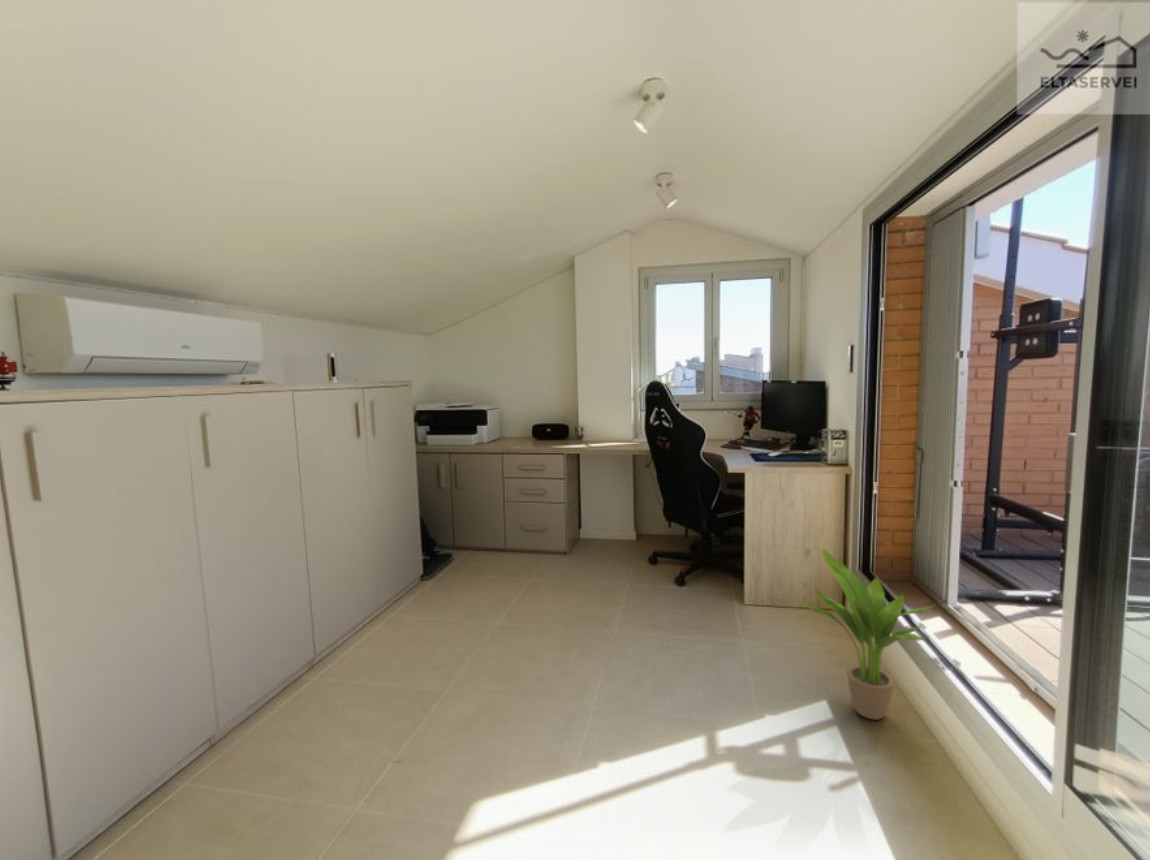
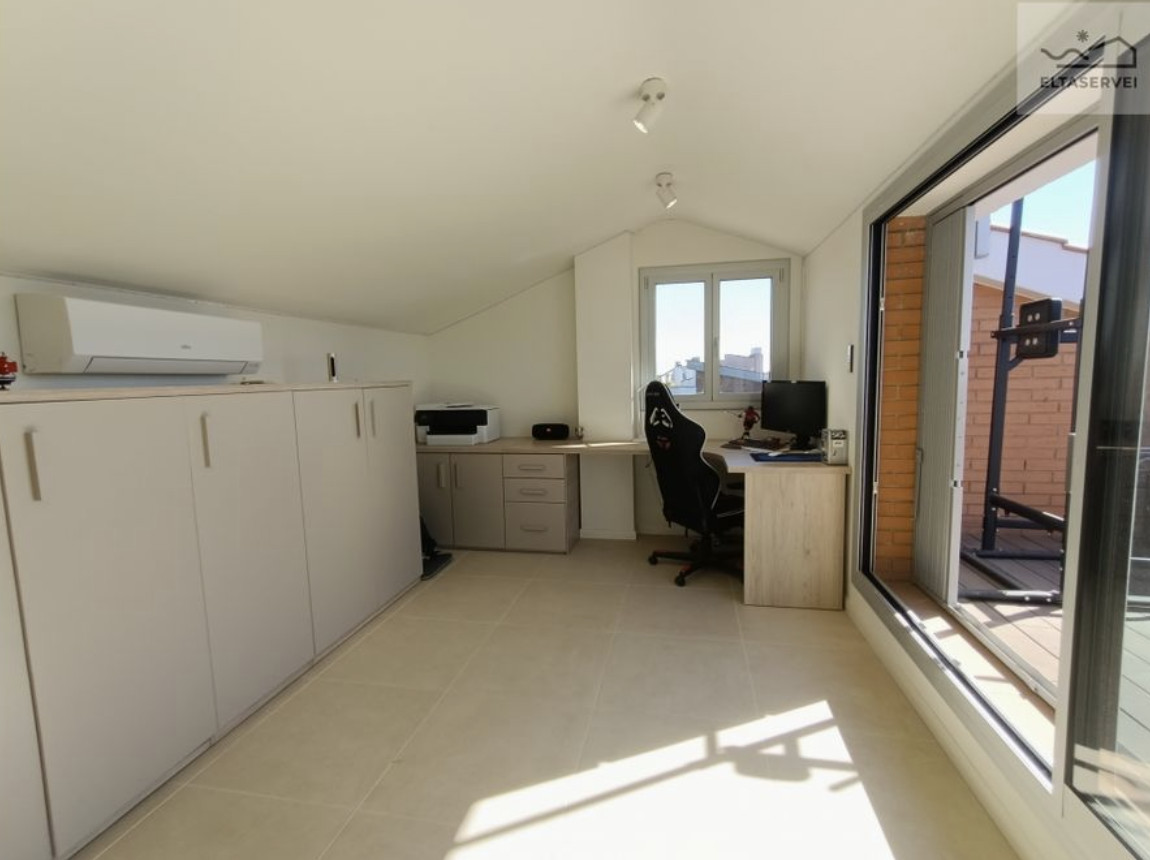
- potted plant (859, 640)
